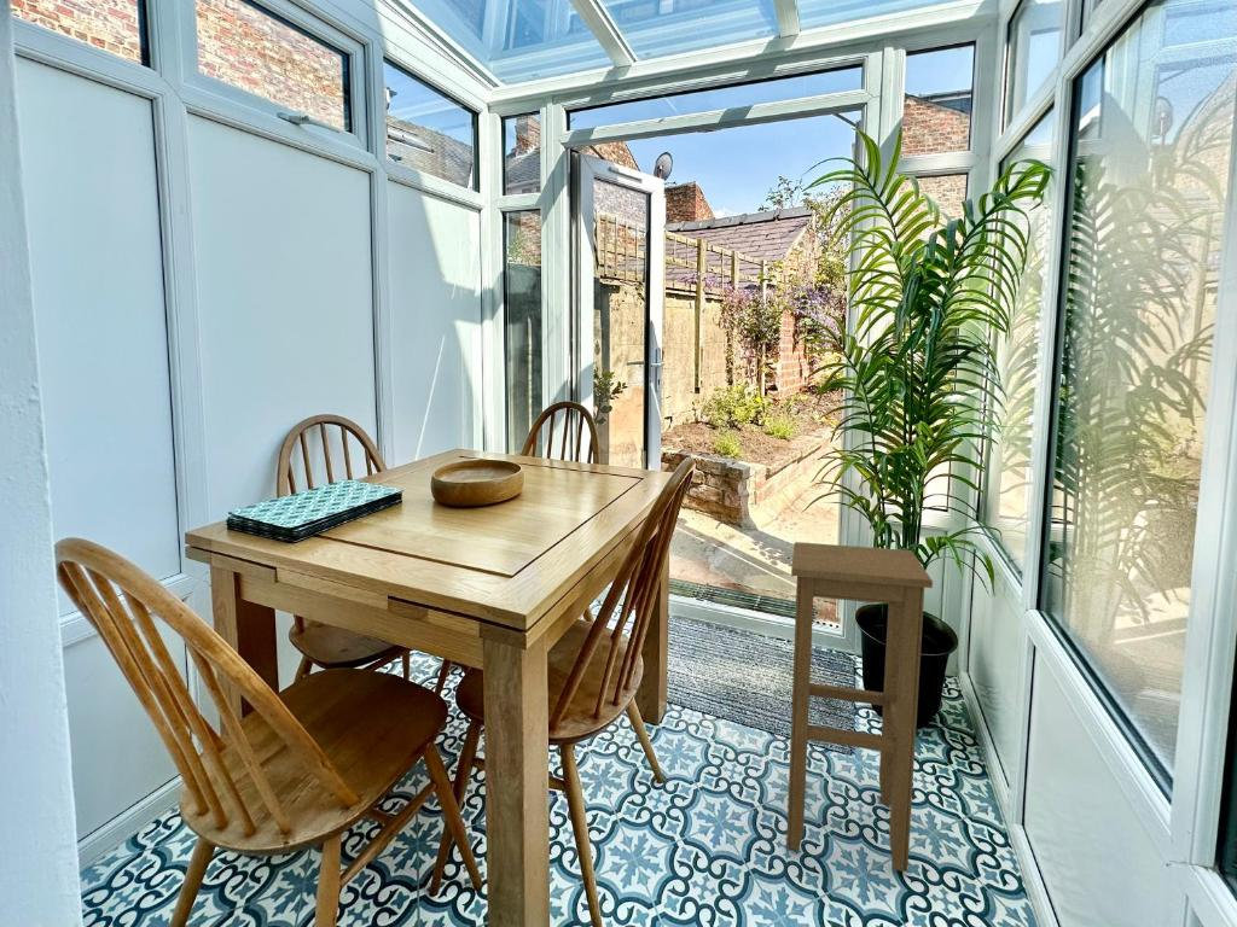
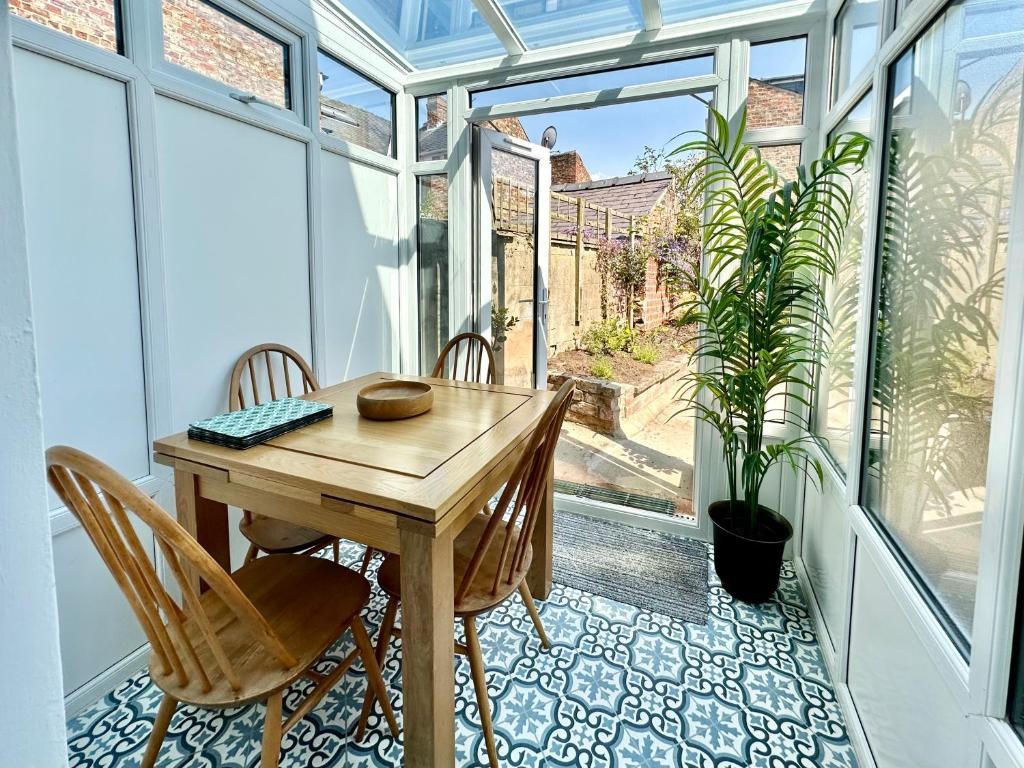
- stool (848, 693)
